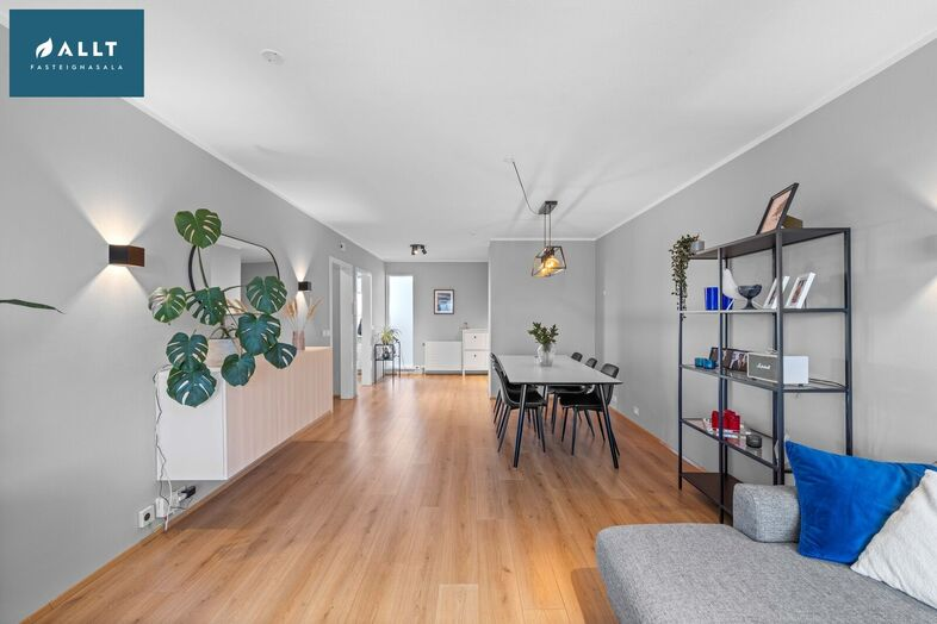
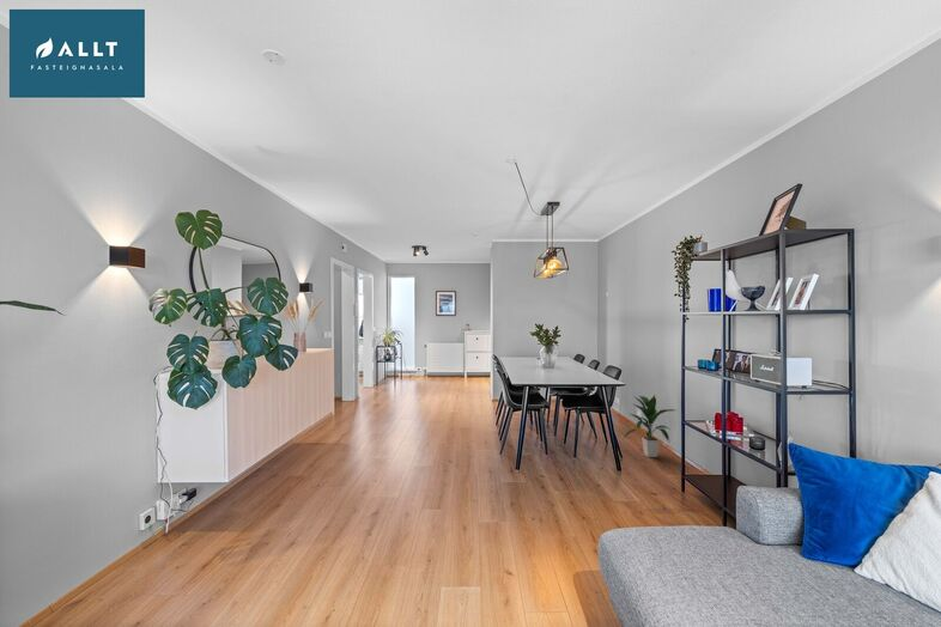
+ indoor plant (646, 424)
